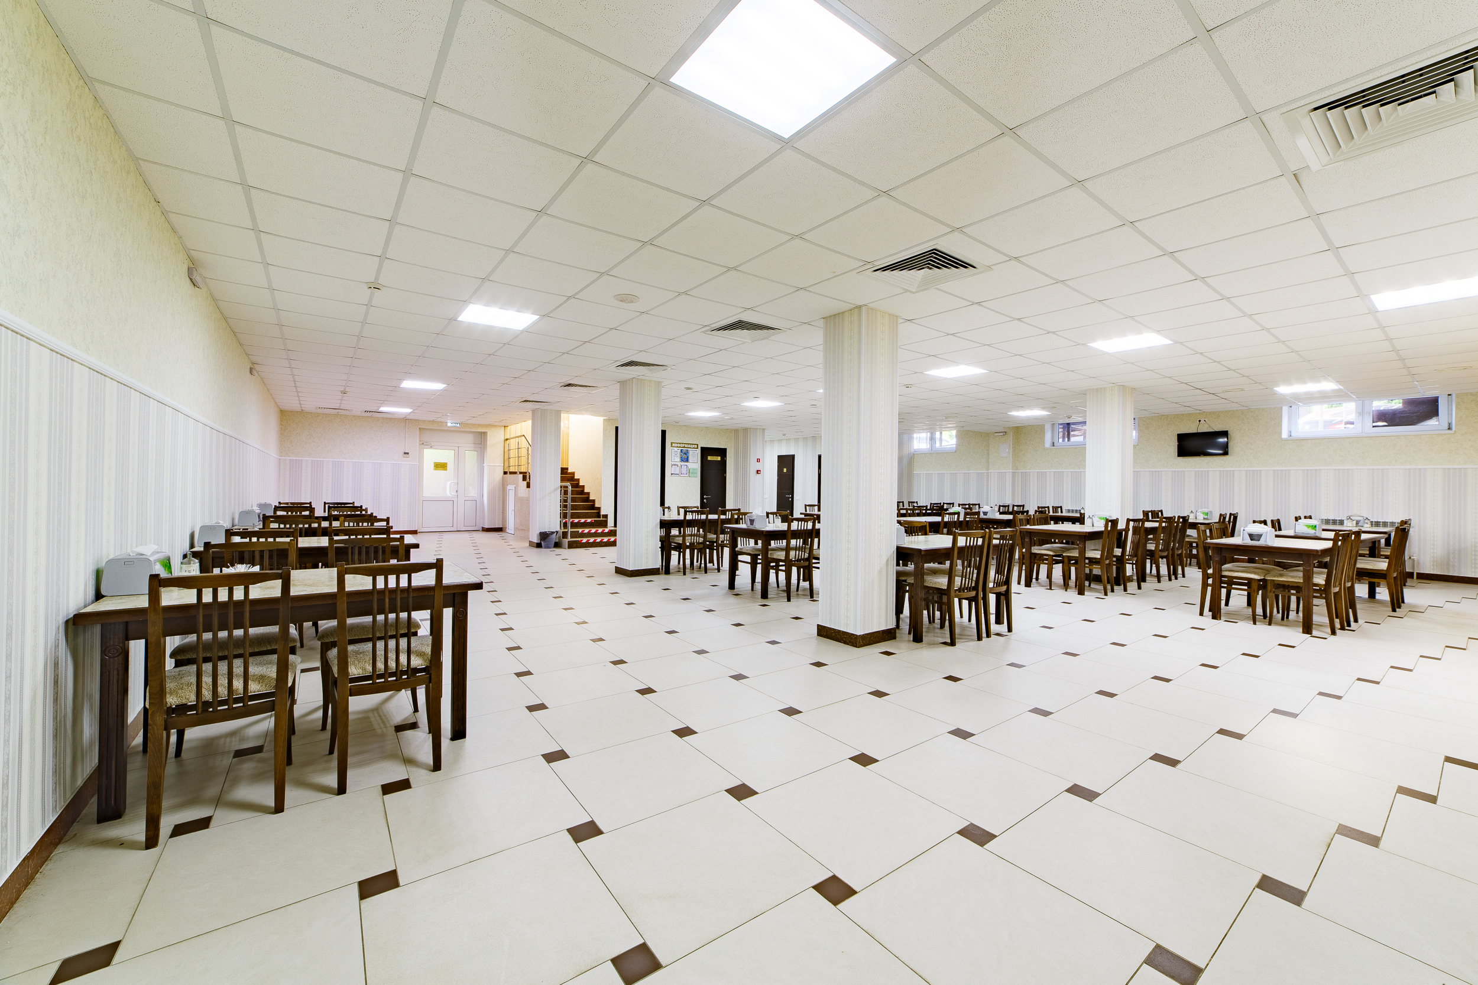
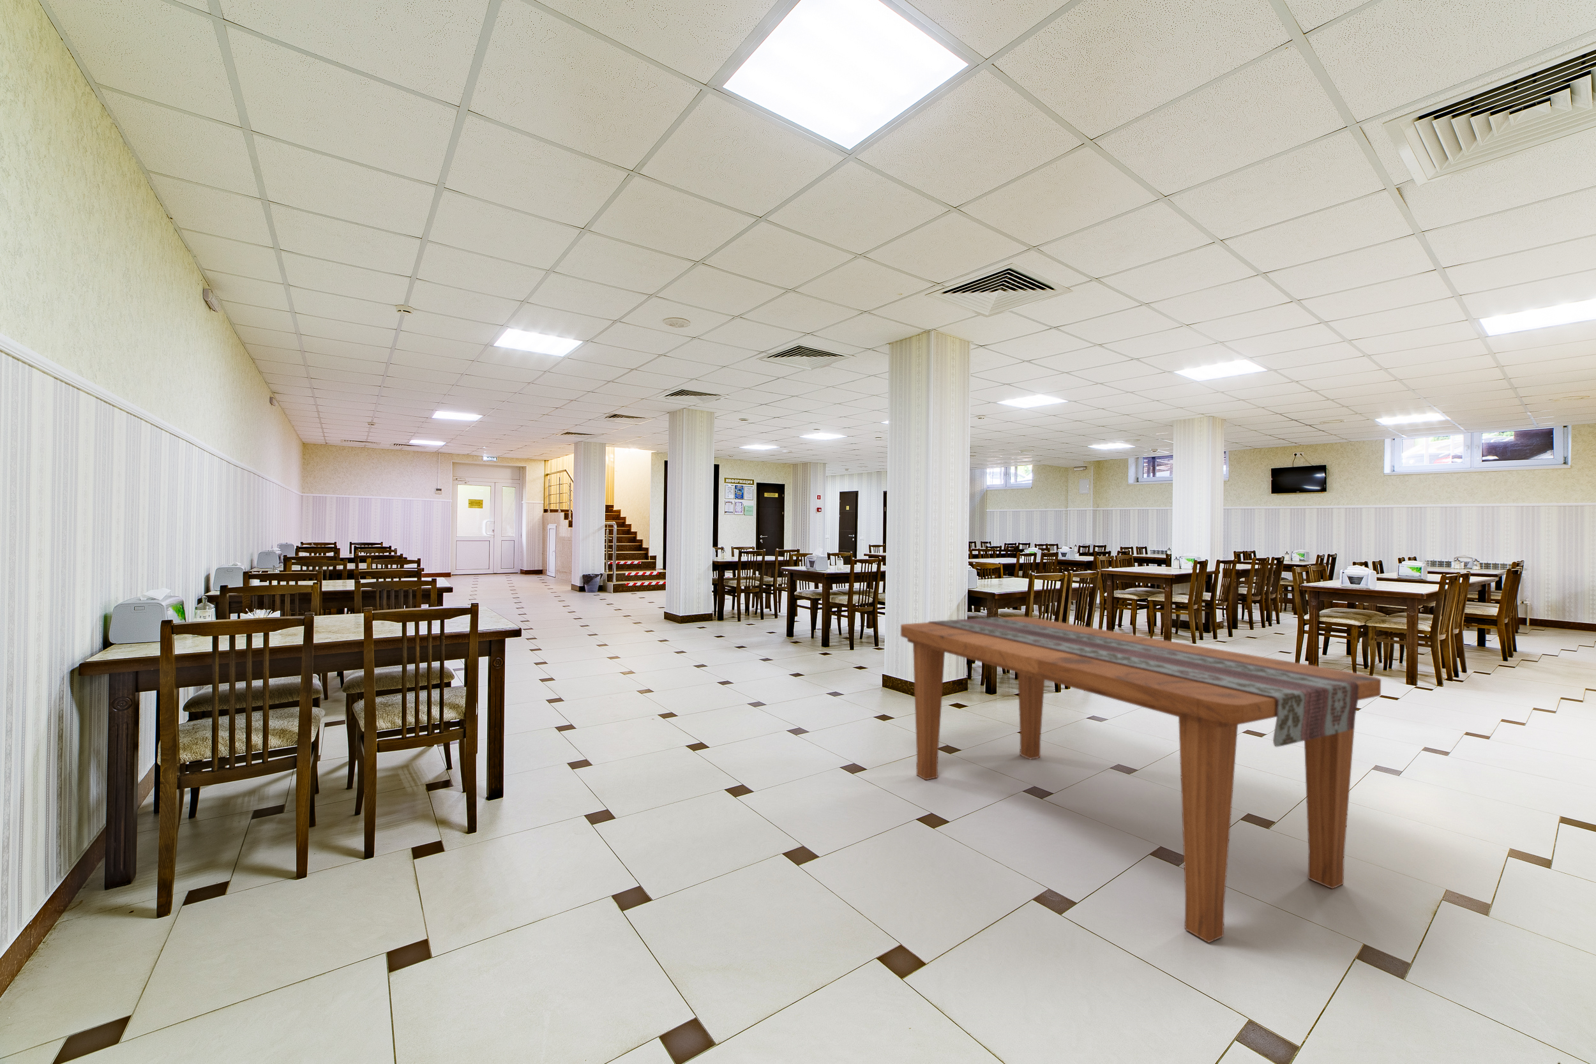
+ dining table (1100, 695)
